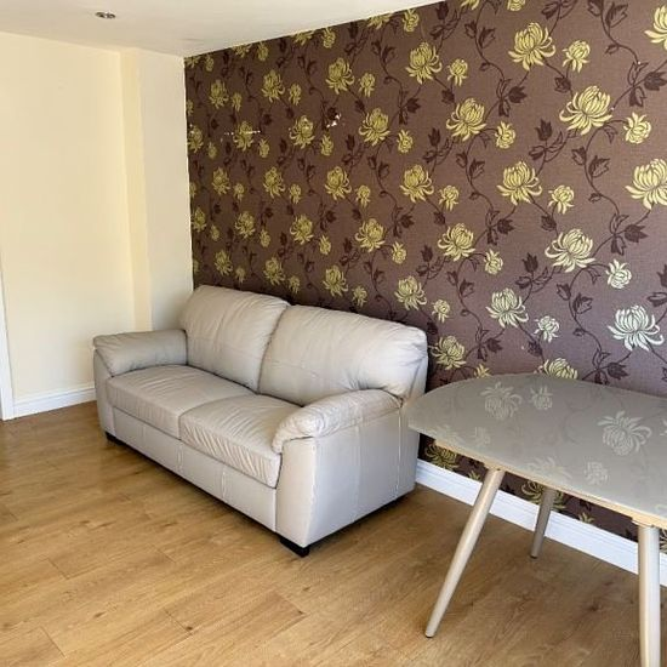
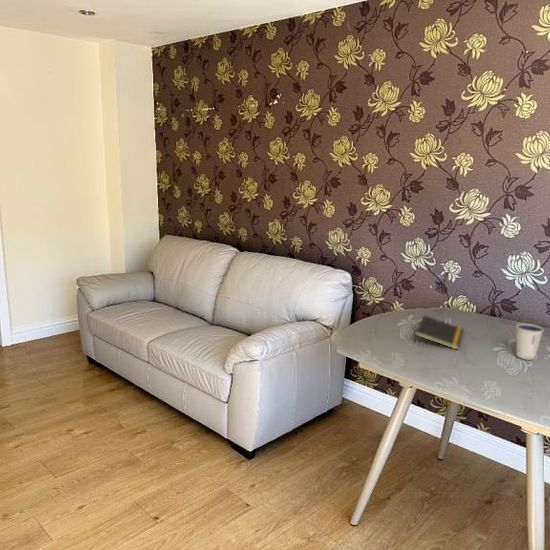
+ notepad (440, 331)
+ dixie cup (527, 342)
